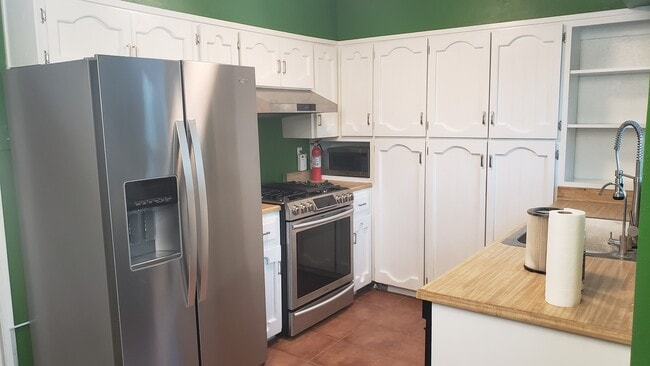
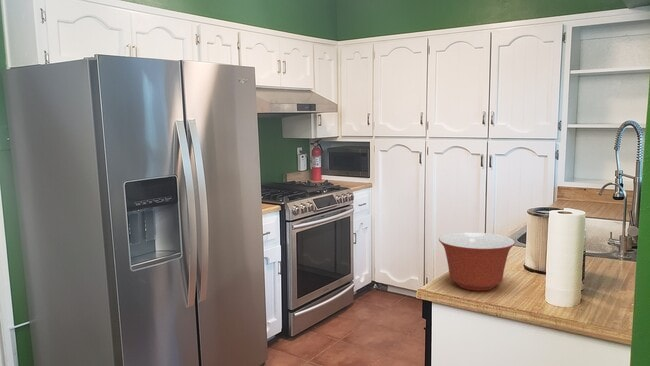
+ mixing bowl (475, 262)
